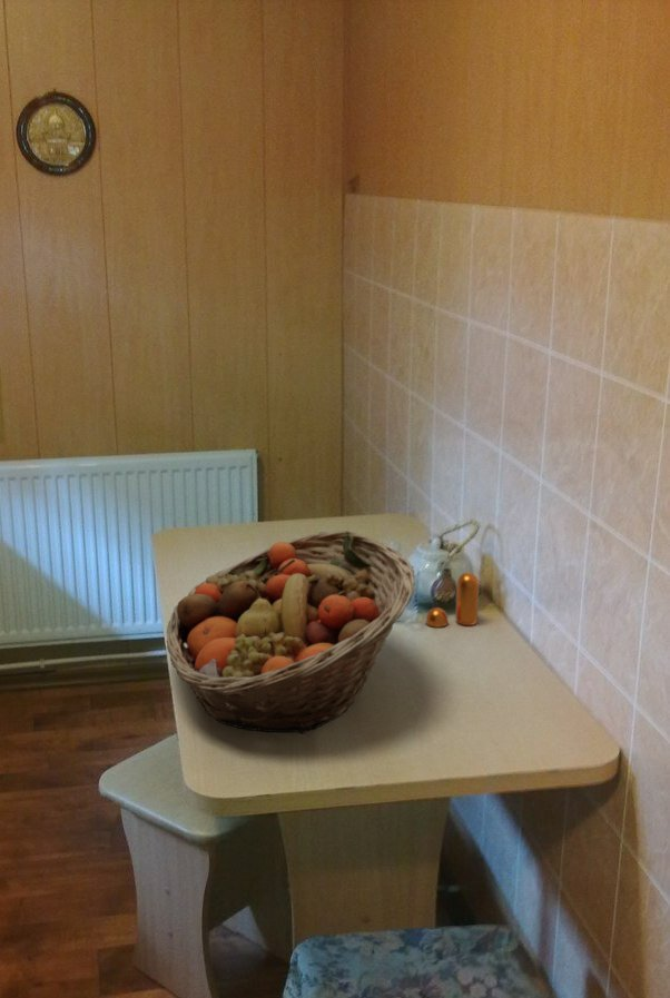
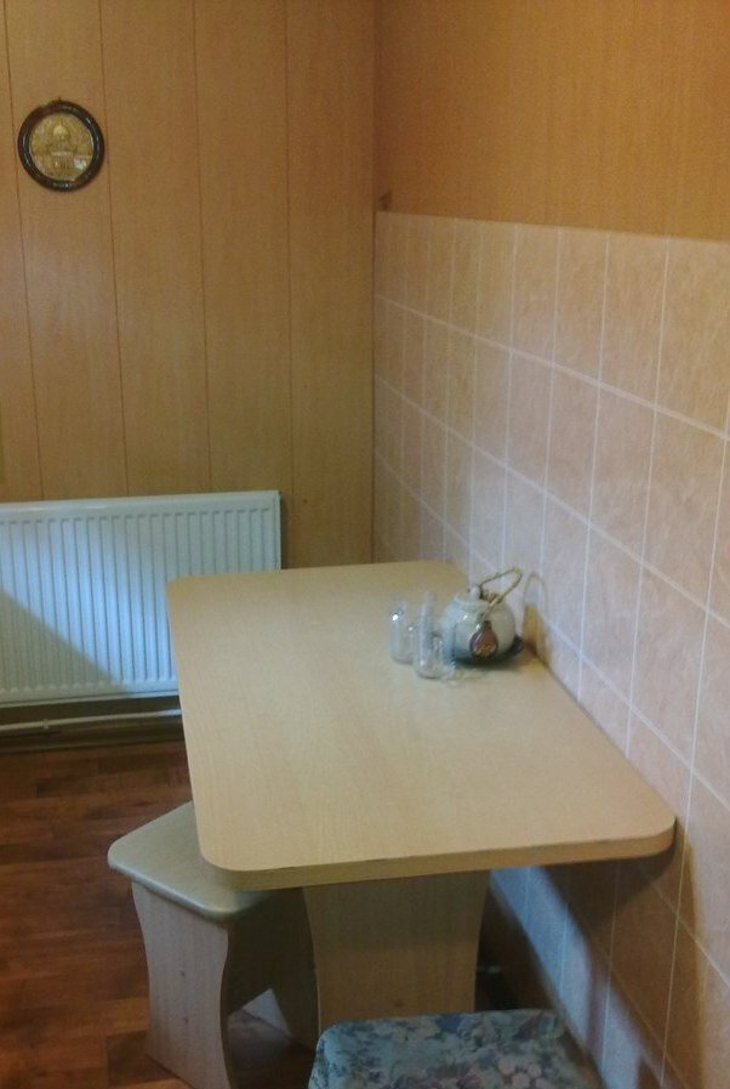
- pepper shaker (456, 597)
- fruit basket (288, 623)
